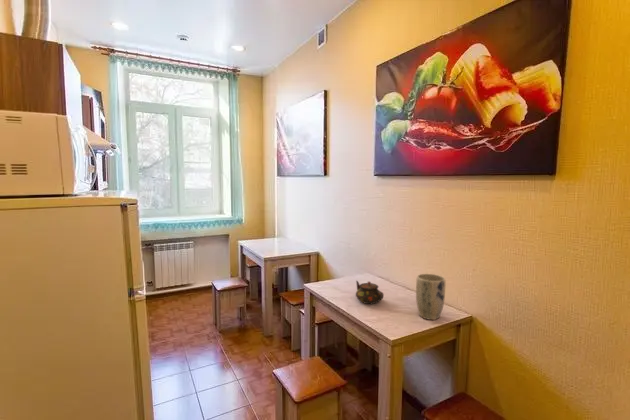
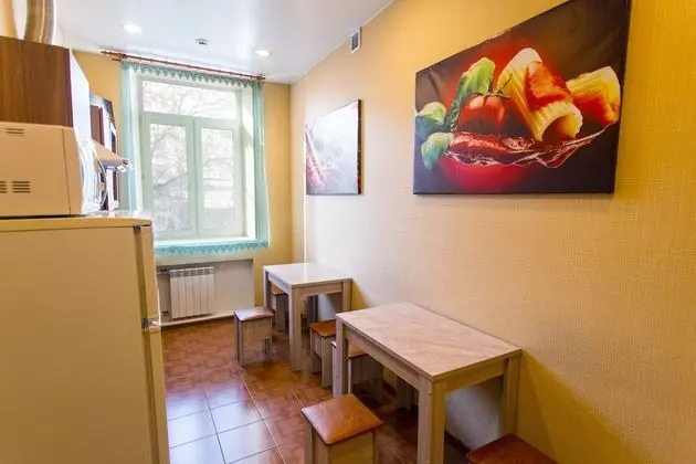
- teapot (368, 291)
- plant pot (430, 296)
